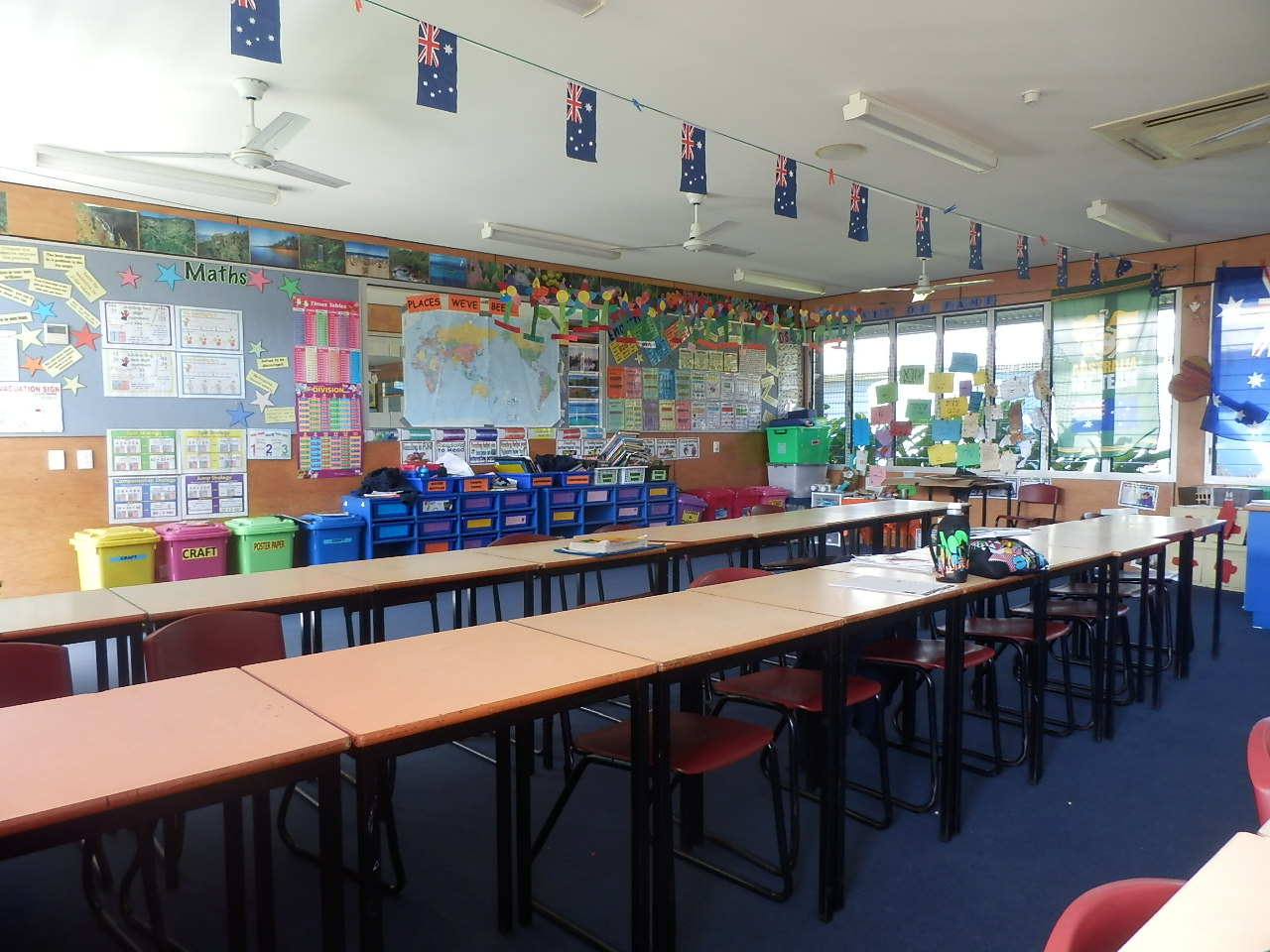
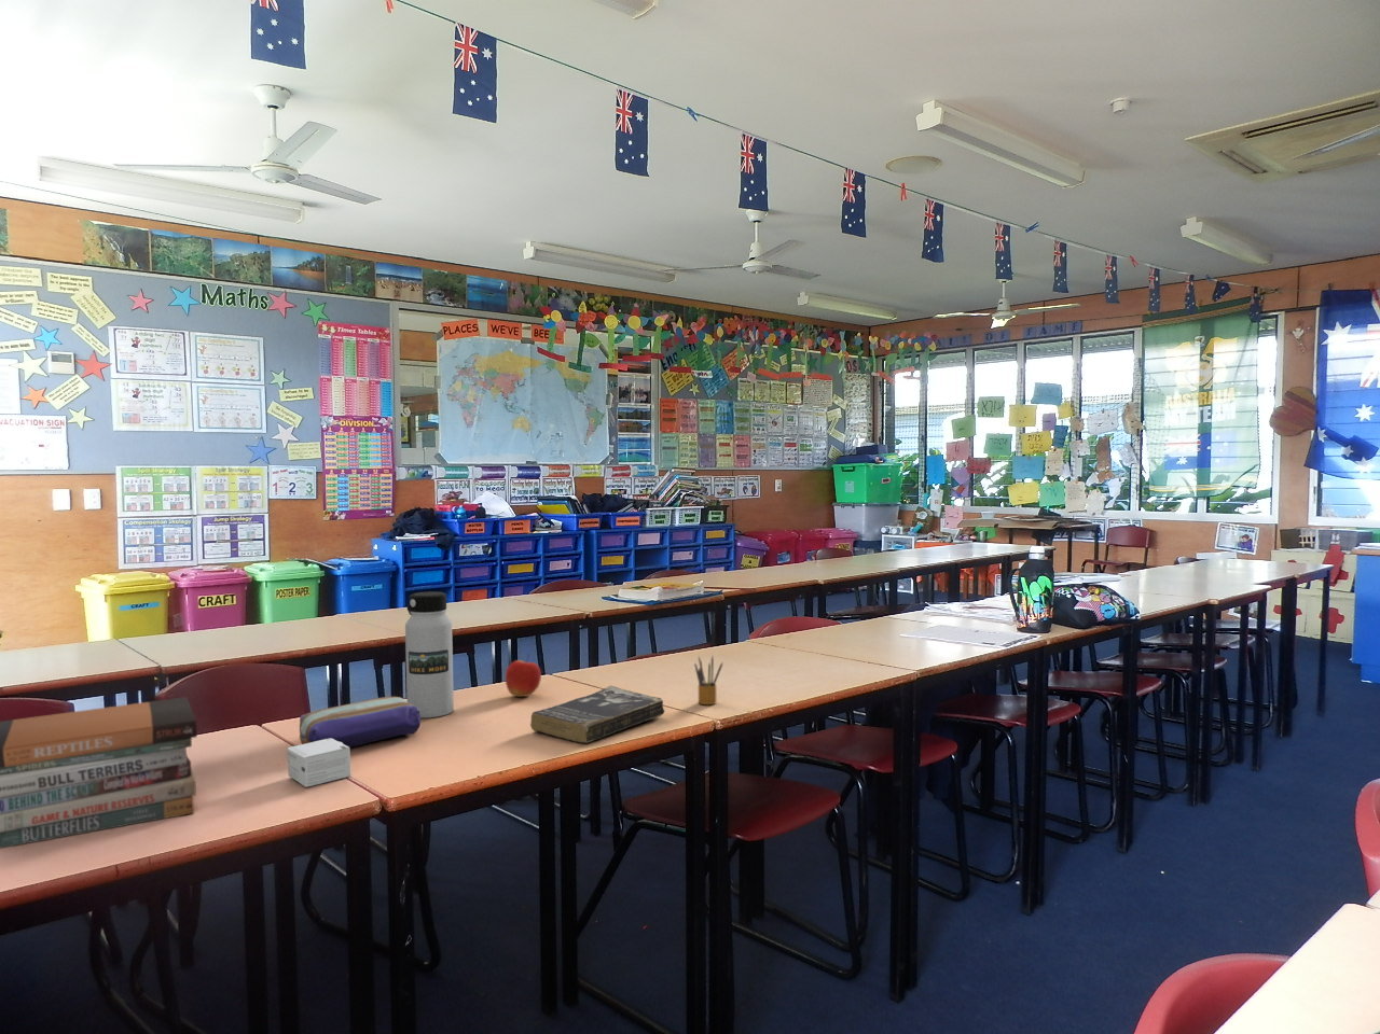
+ book stack (87, 768)
+ pencil box (708, 680)
+ book (600, 711)
+ small box (319, 761)
+ pencil case (362, 722)
+ water bottle (429, 653)
+ apple (523, 674)
